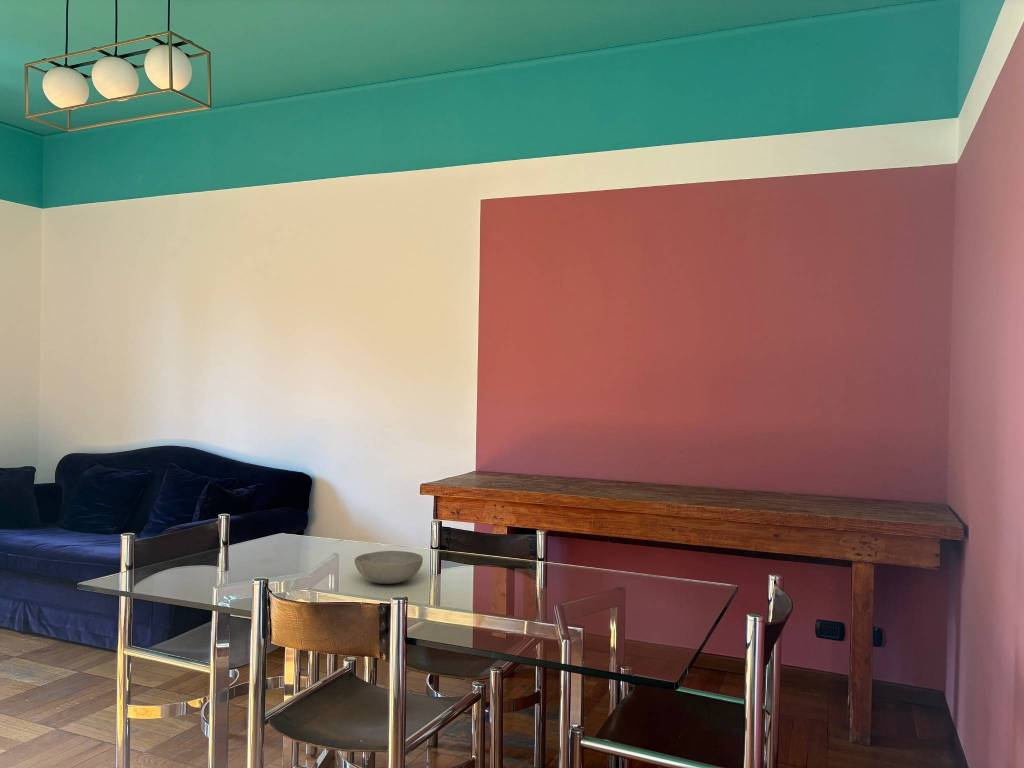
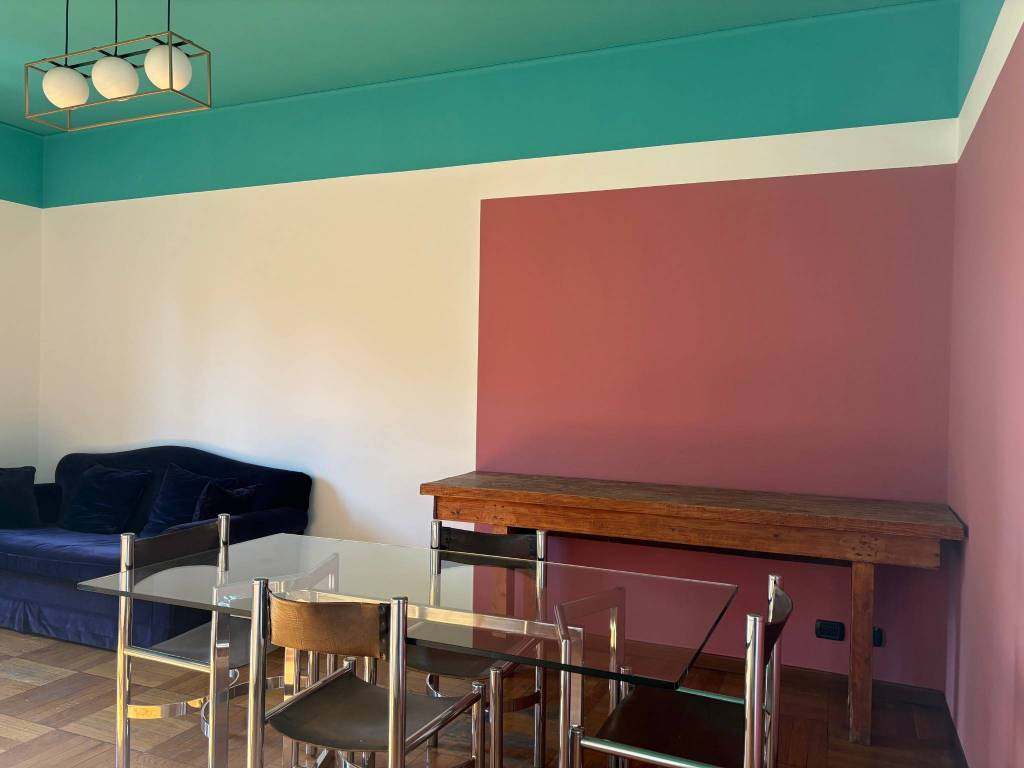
- bowl (388, 569)
